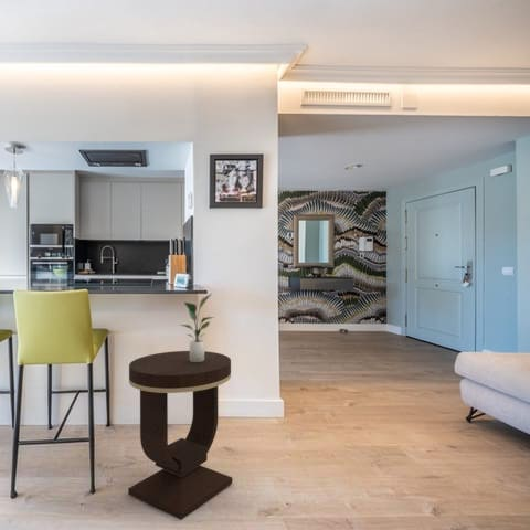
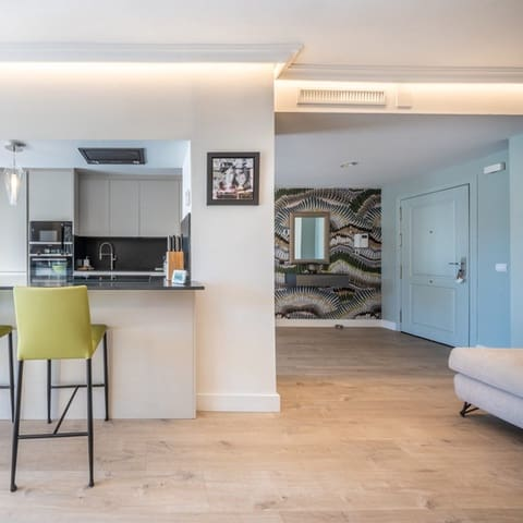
- side table (190, 427)
- potted plant (195, 326)
